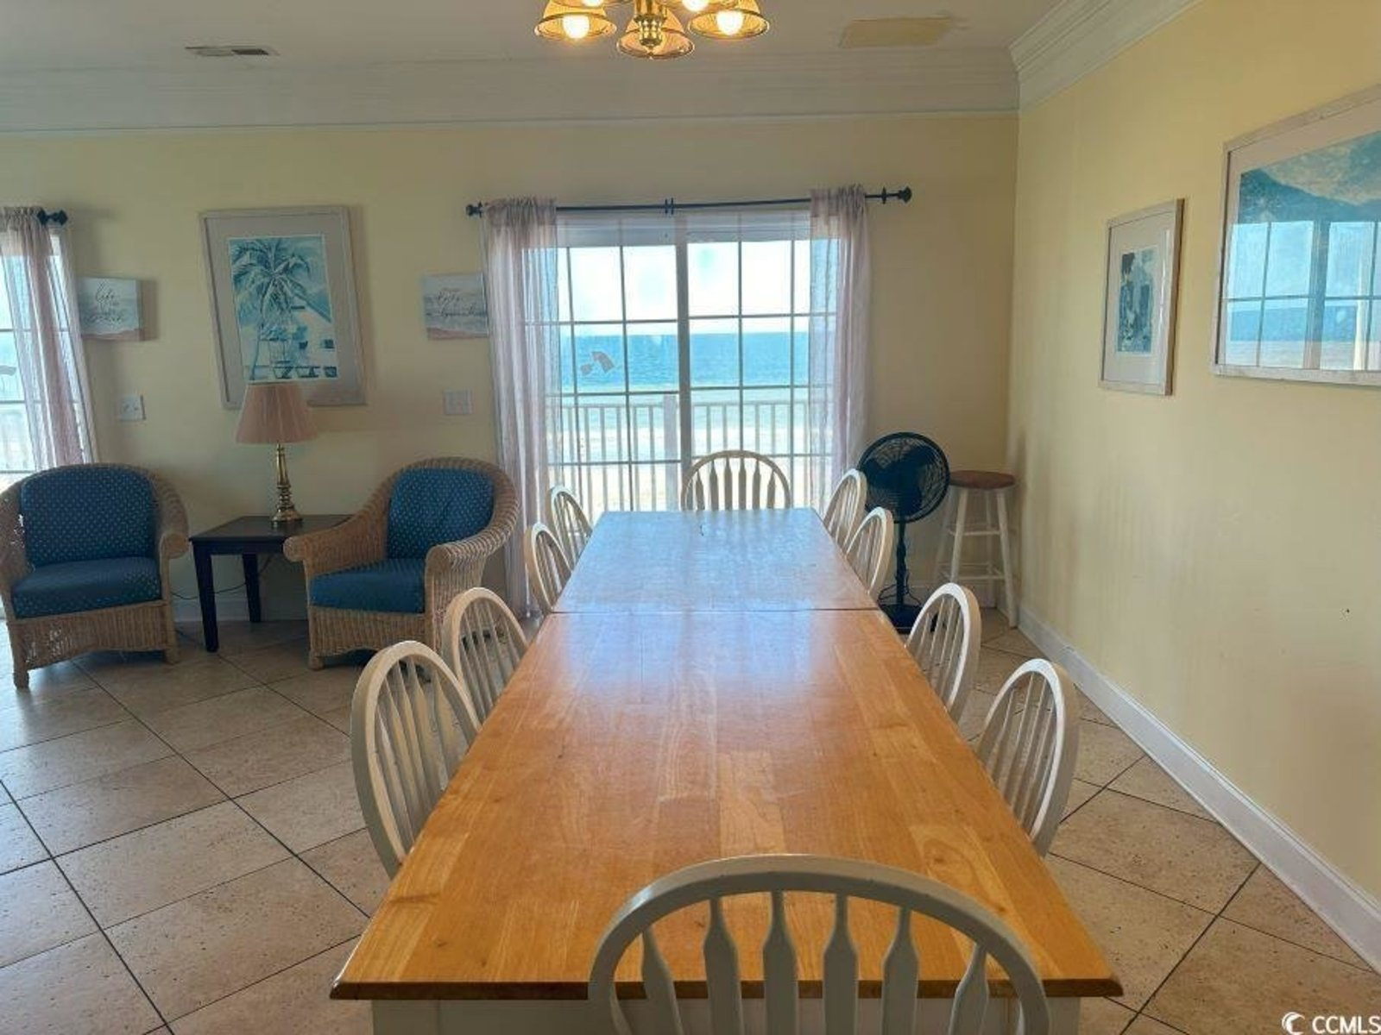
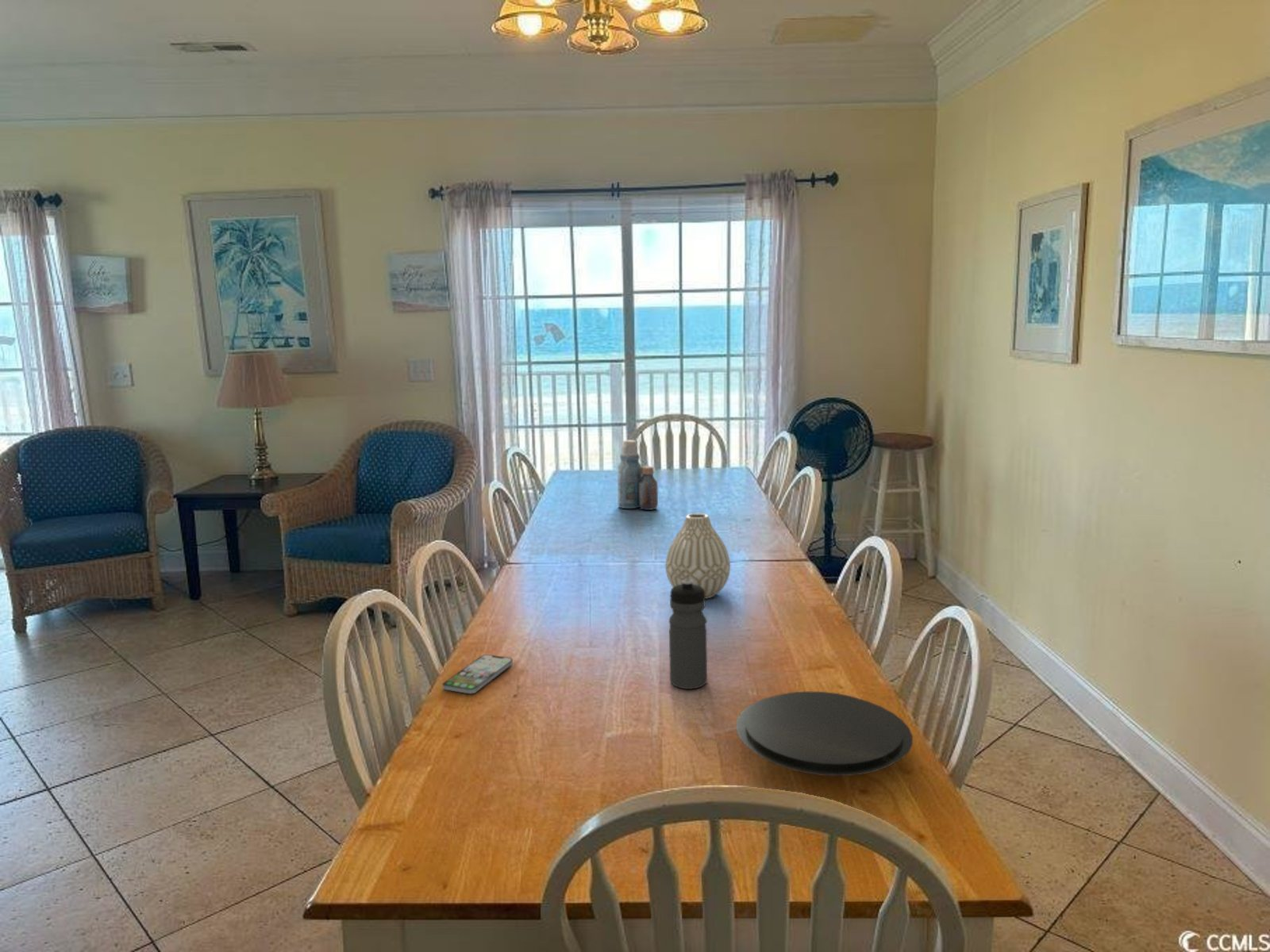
+ vase (698, 555)
+ bottle (637, 474)
+ plate (822, 739)
+ water bottle (687, 631)
+ smartphone (479, 673)
